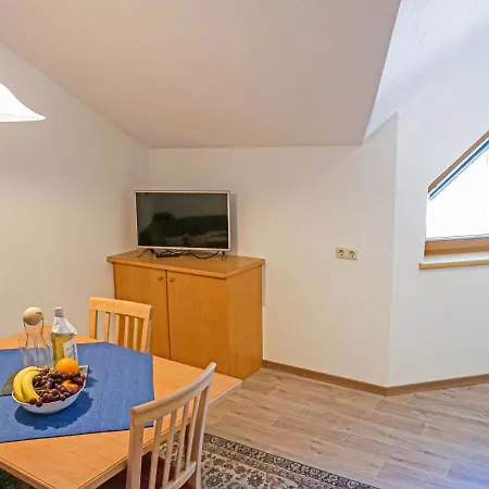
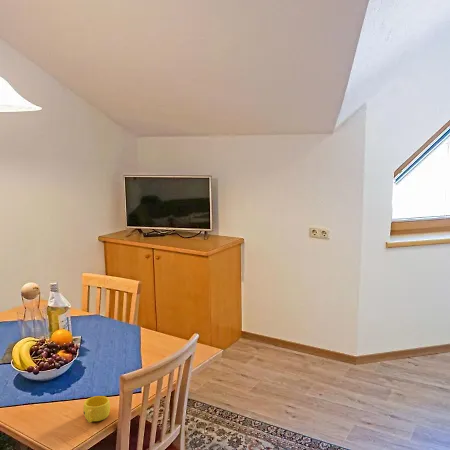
+ cup (95, 410)
